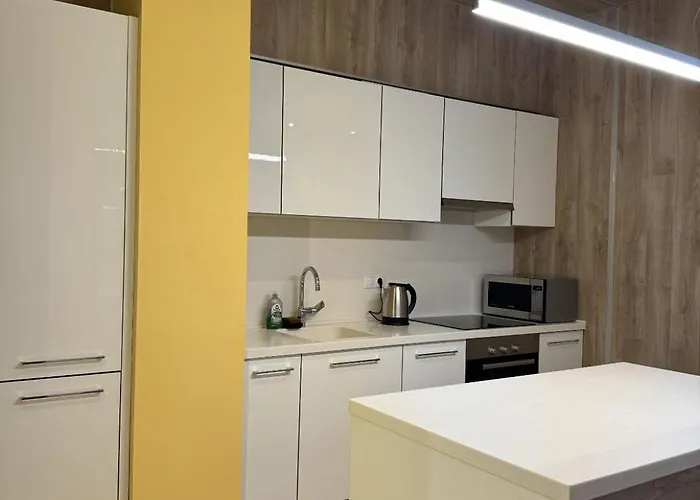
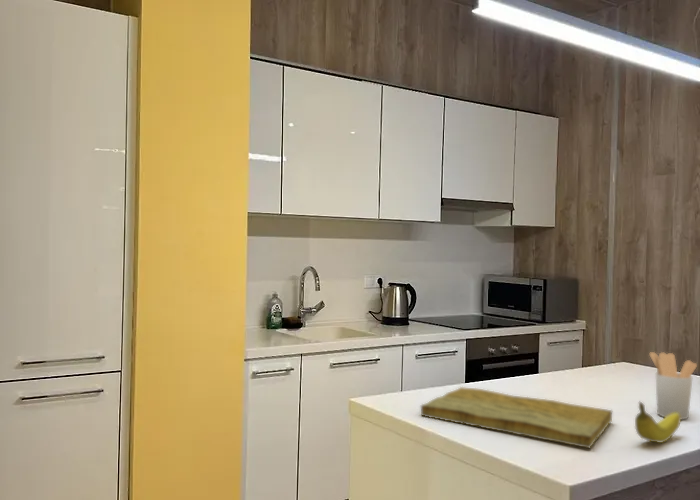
+ cutting board (516, 411)
+ fruit (659, 421)
+ utensil holder (669, 383)
